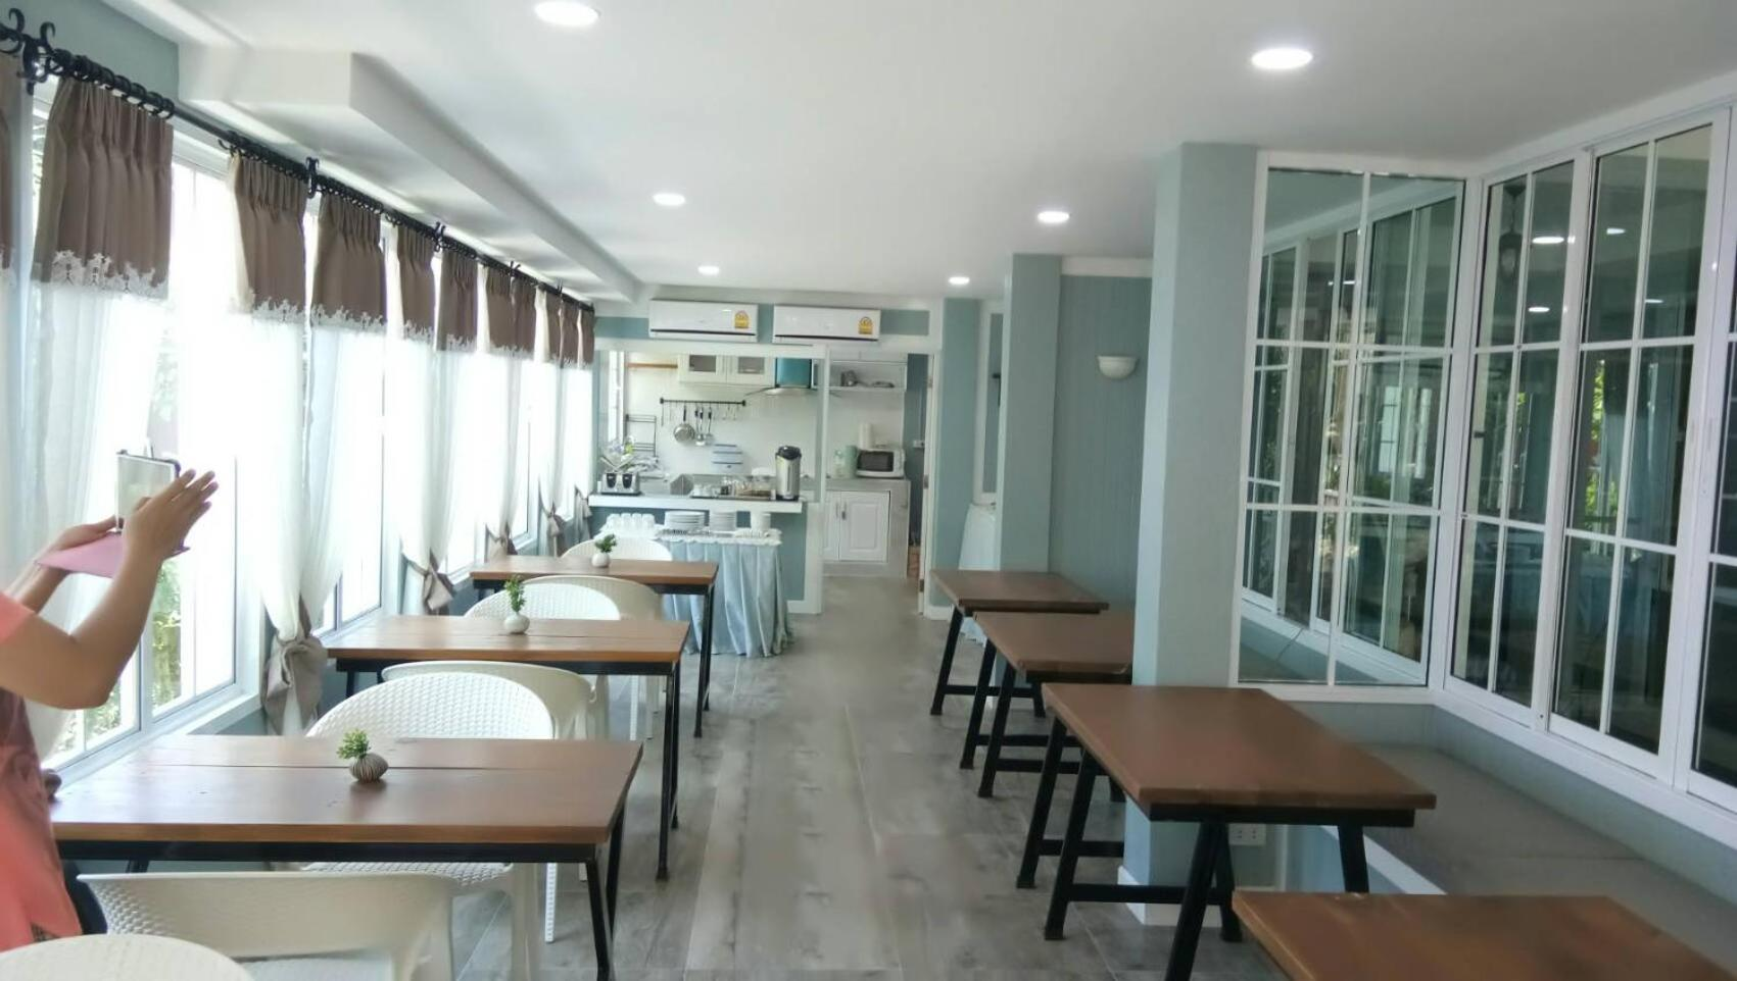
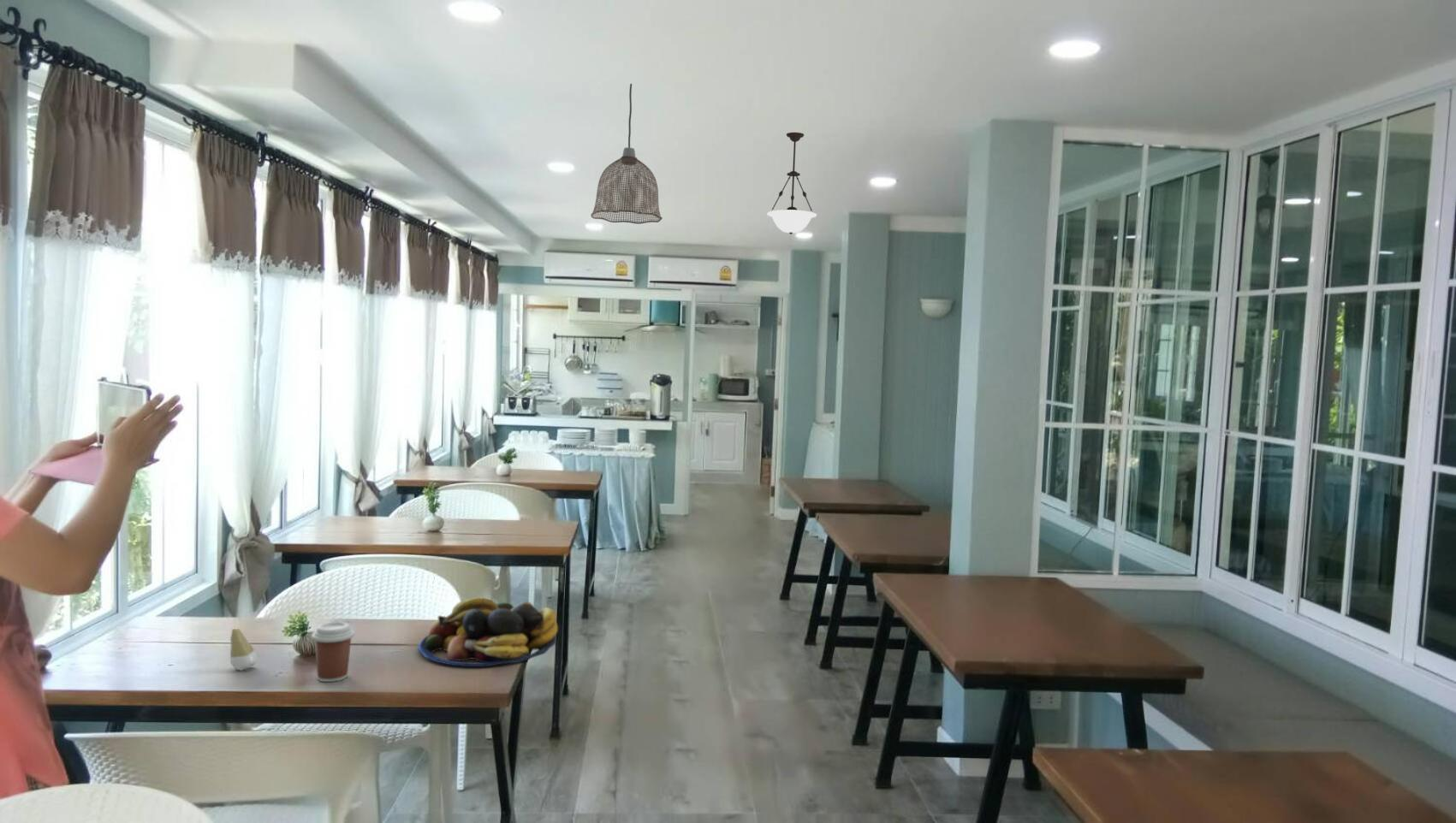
+ pendant lamp (628, 151)
+ fruit bowl (488, 621)
+ tooth (243, 648)
+ coffee cup (333, 651)
+ pendant light (793, 184)
